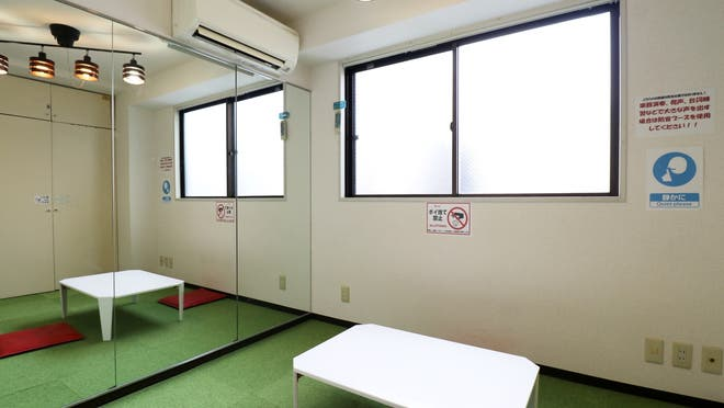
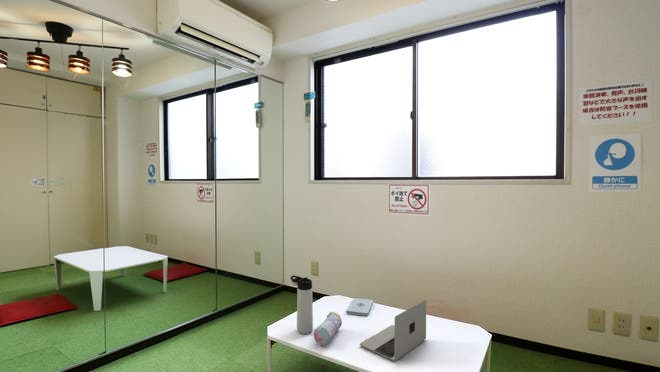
+ notepad (360, 306)
+ pencil case (328, 327)
+ thermos bottle (301, 303)
+ laptop (395, 322)
